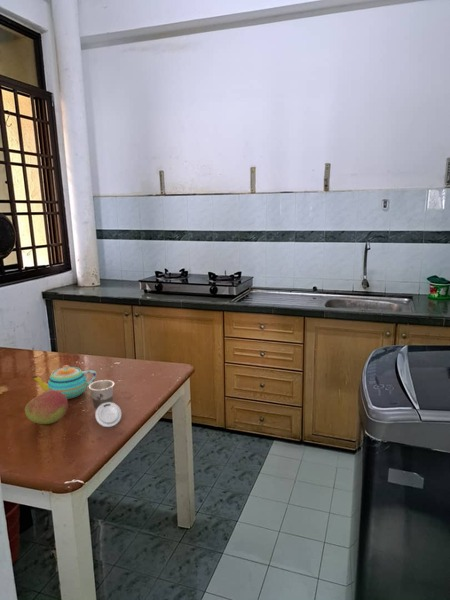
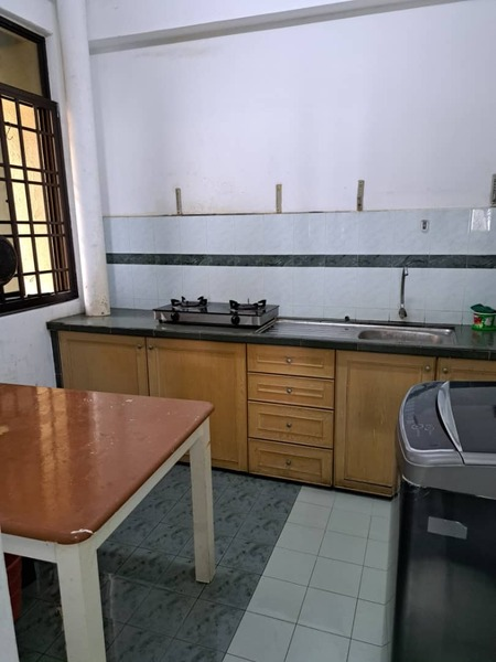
- fruit (48, 407)
- cup (105, 403)
- teapot (64, 380)
